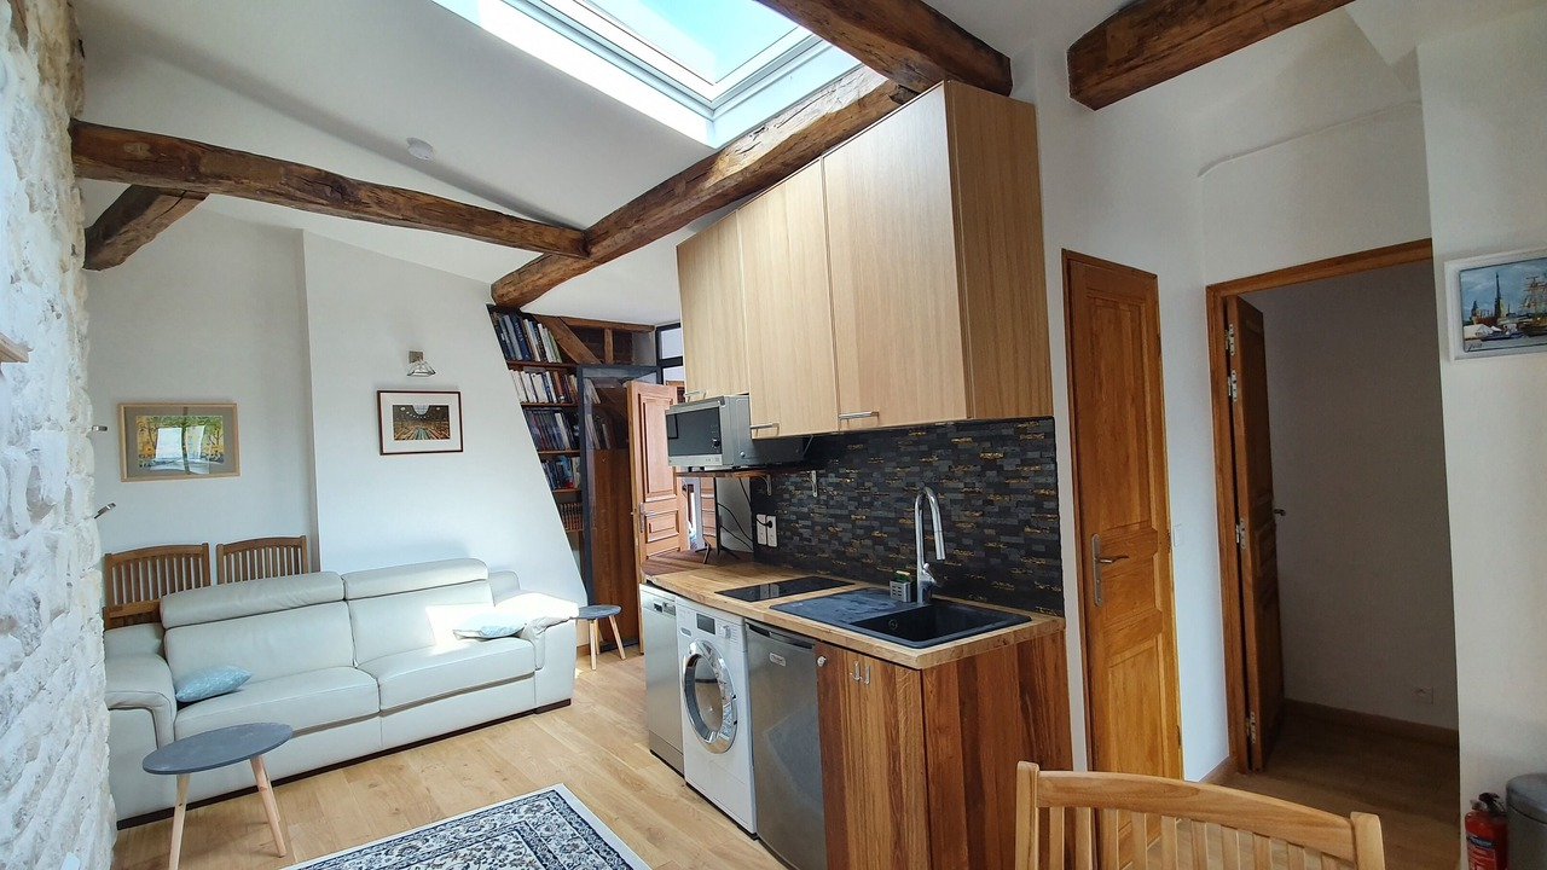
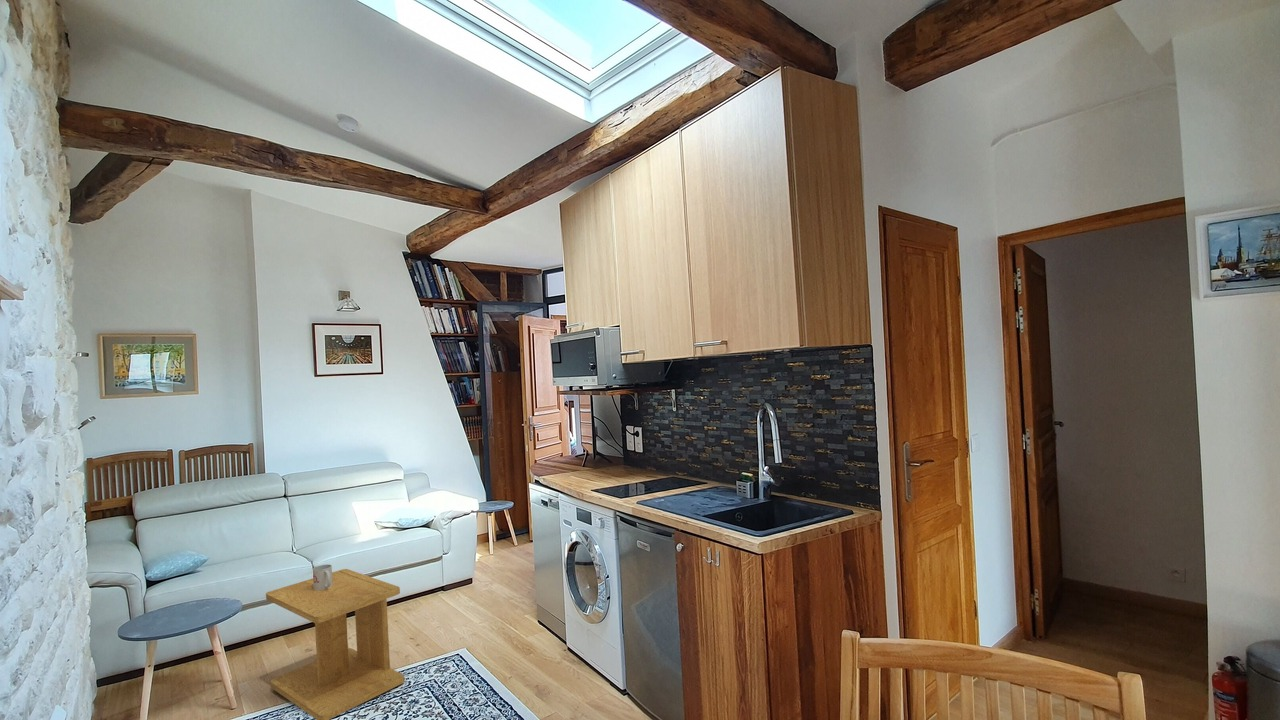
+ mug (324, 576)
+ side table (335, 638)
